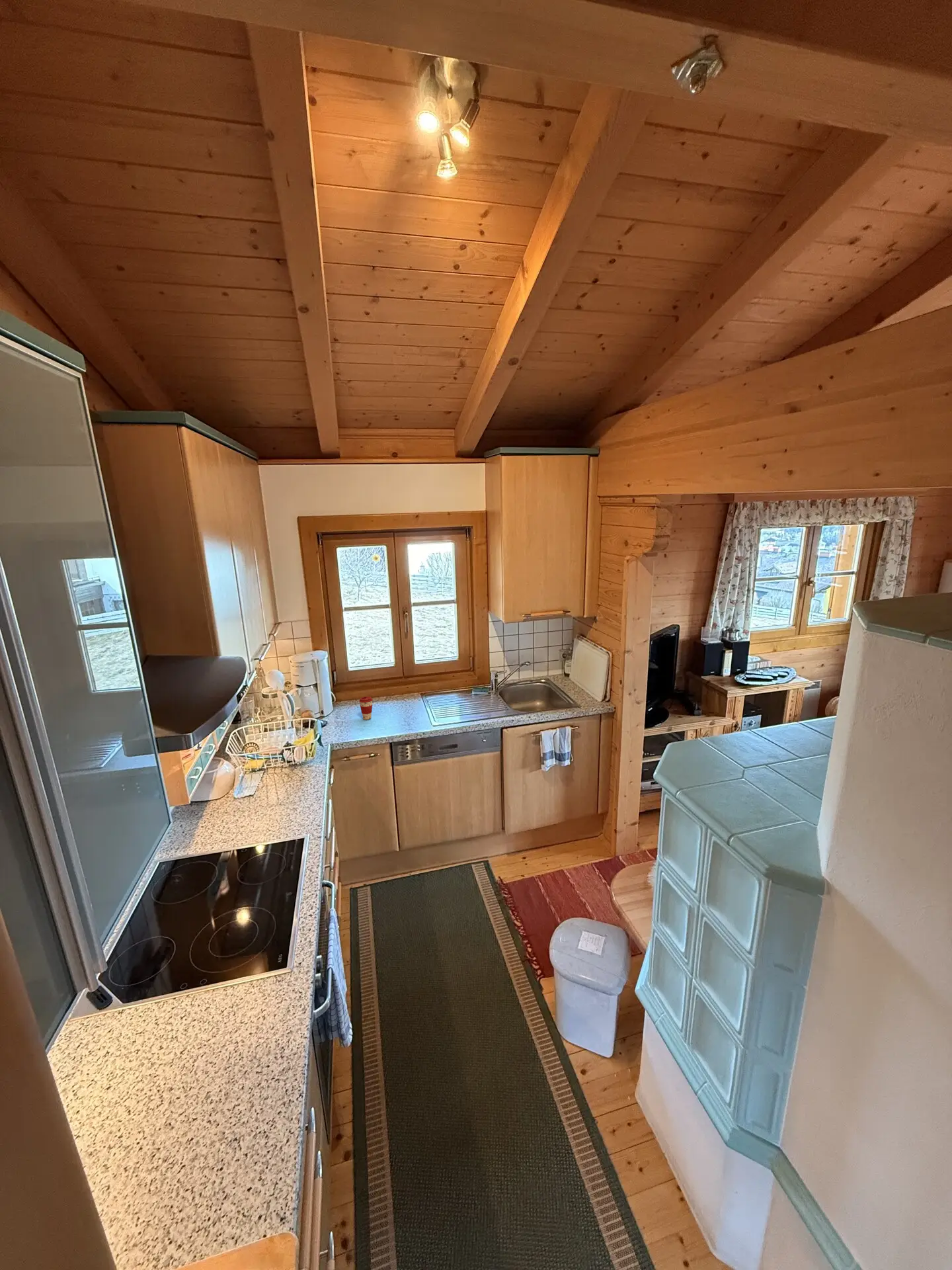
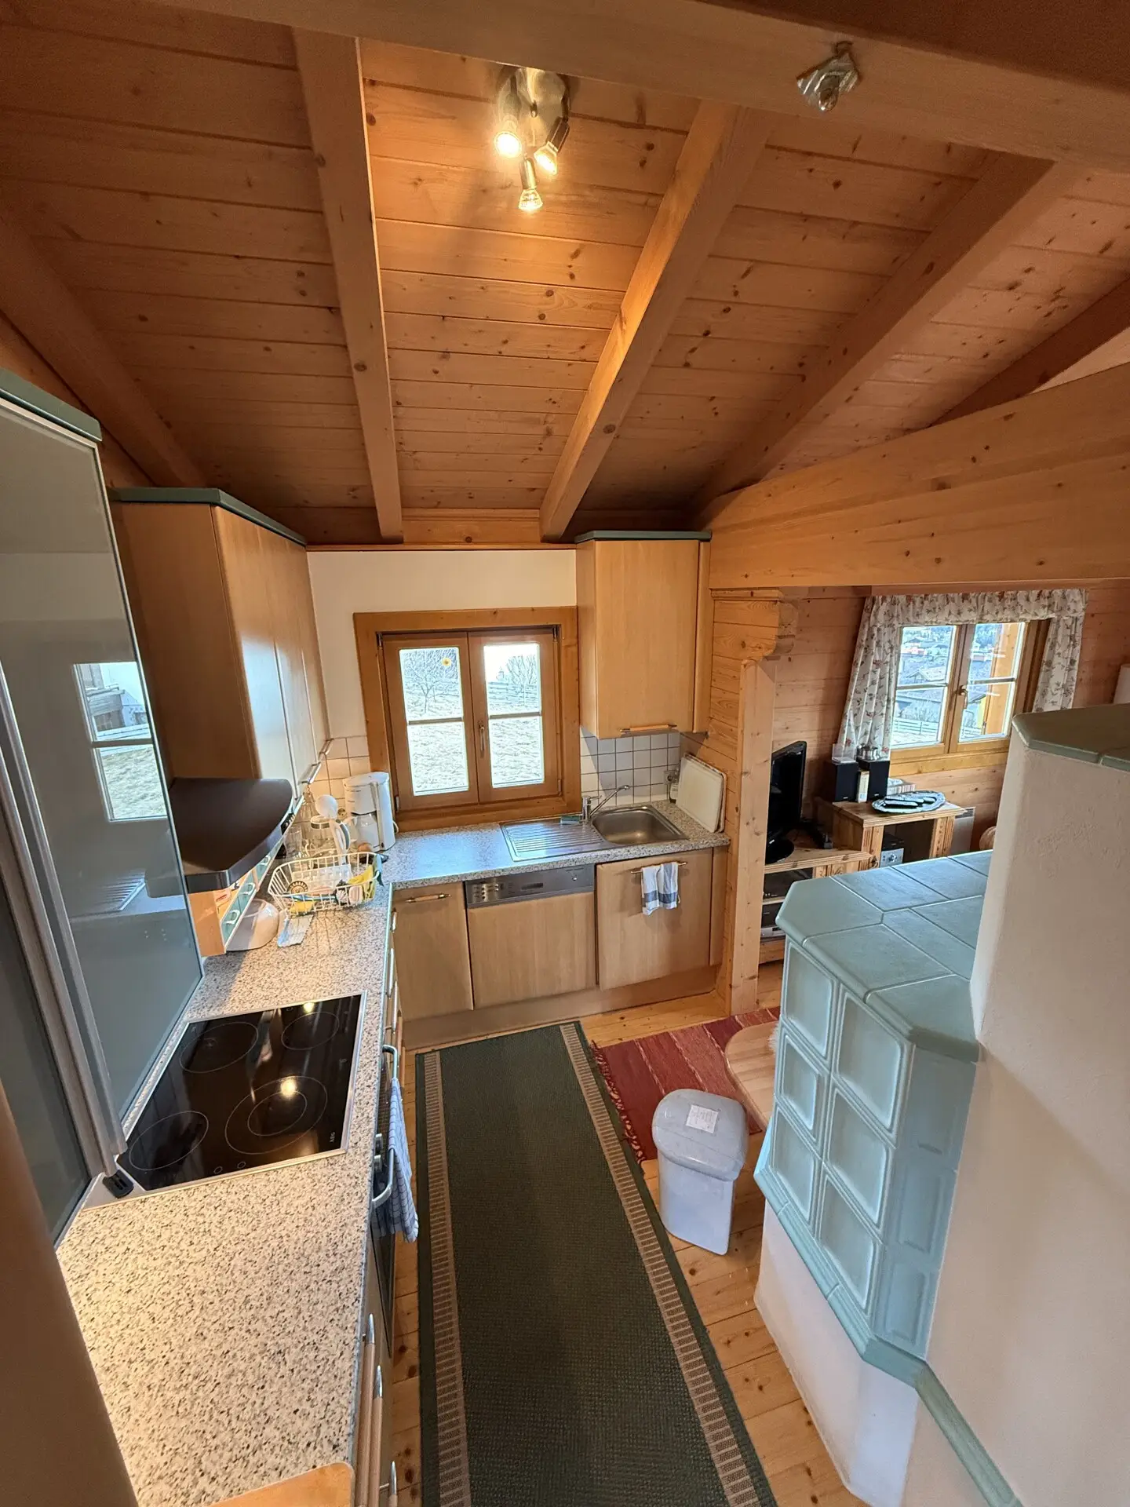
- coffee cup (366, 708)
